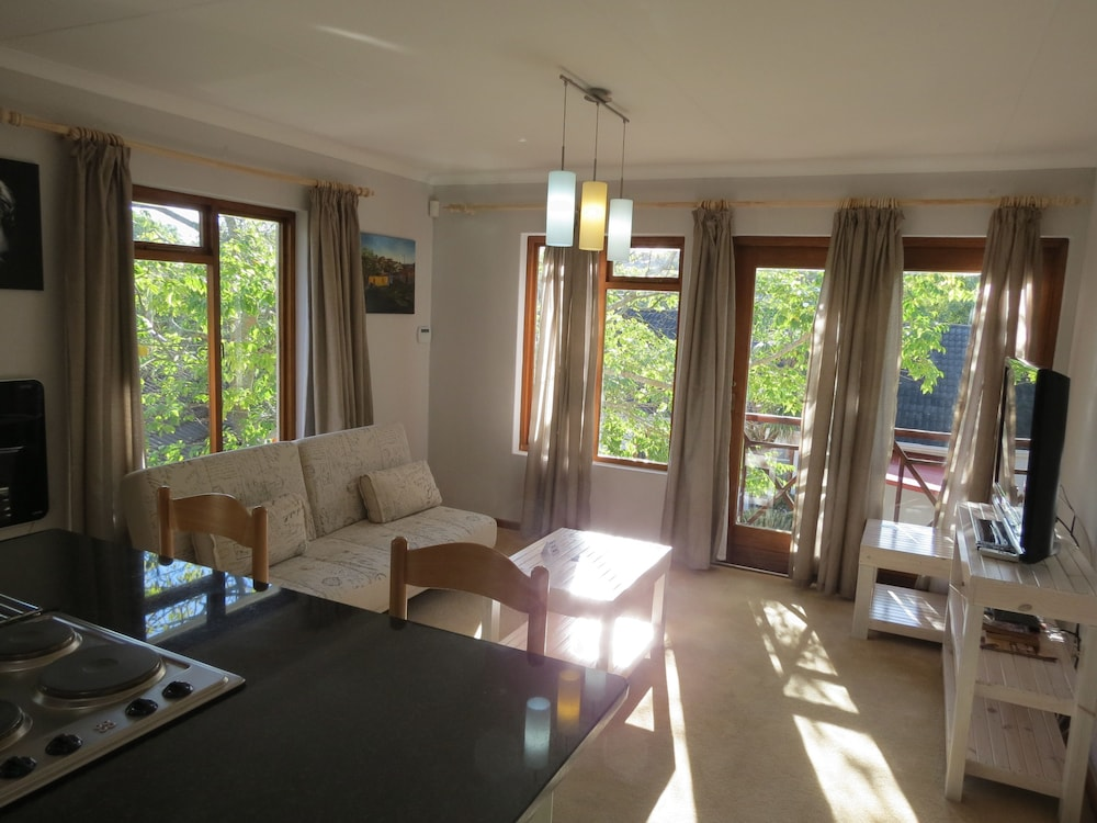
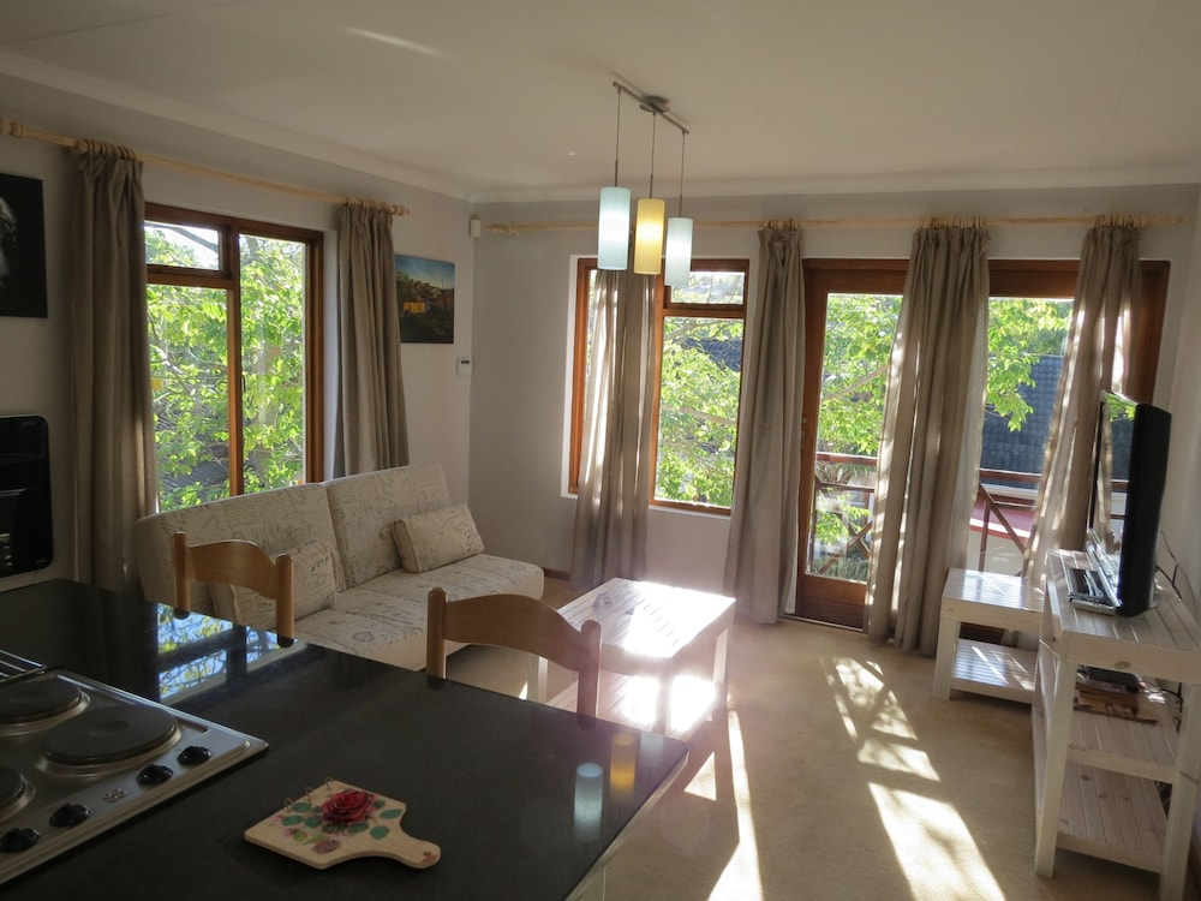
+ cutting board (359, 824)
